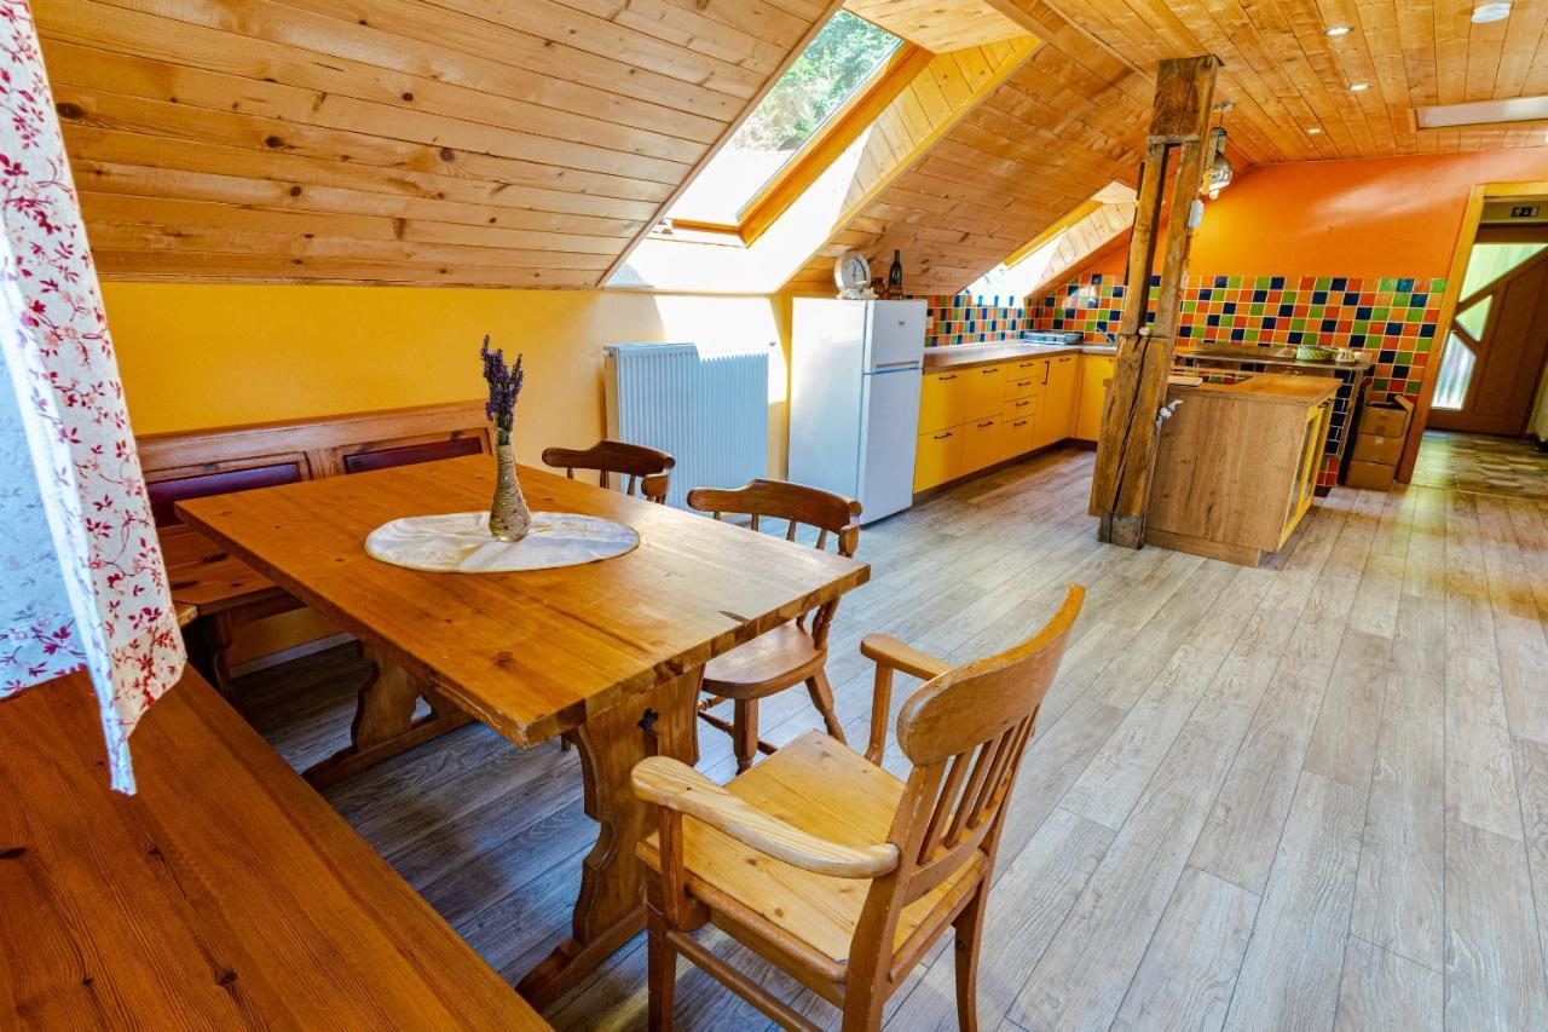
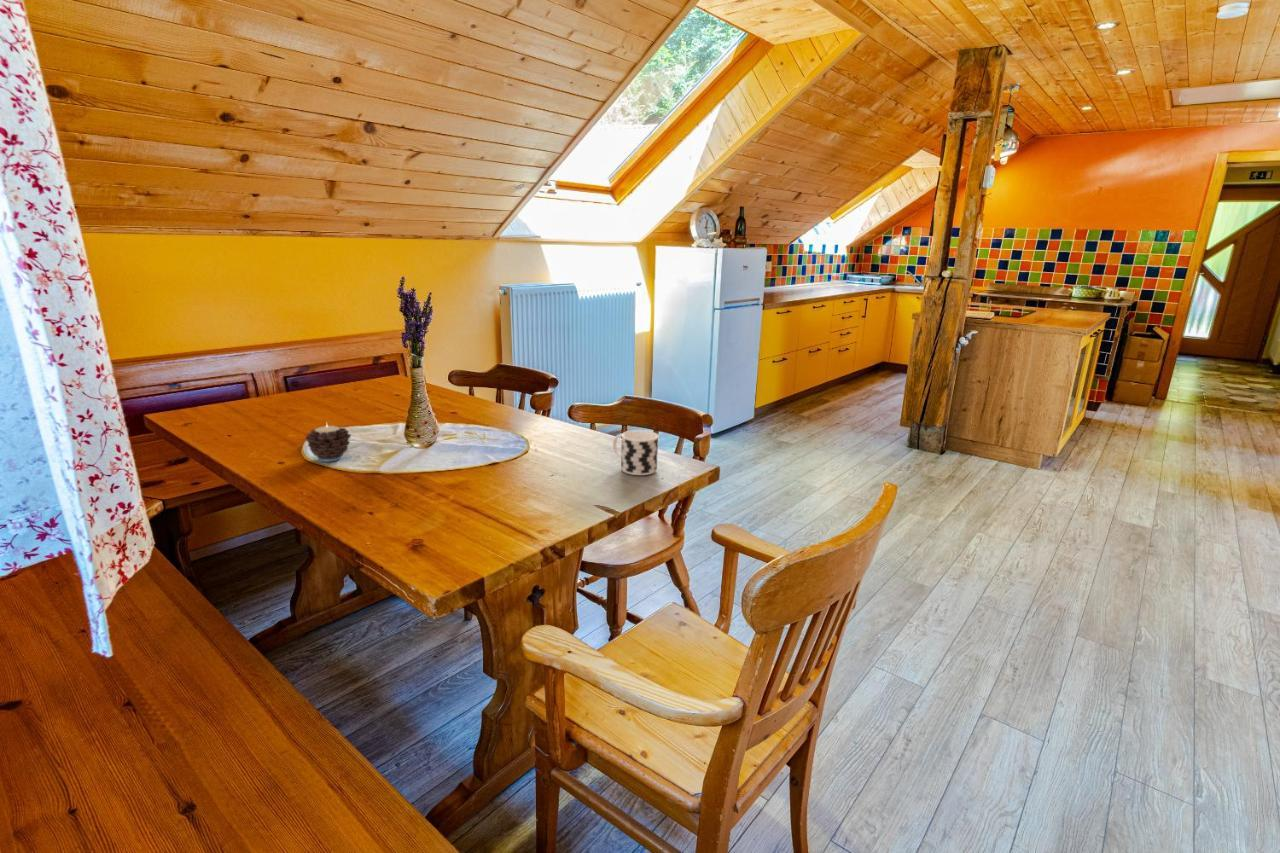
+ candle (328, 440)
+ cup (634, 451)
